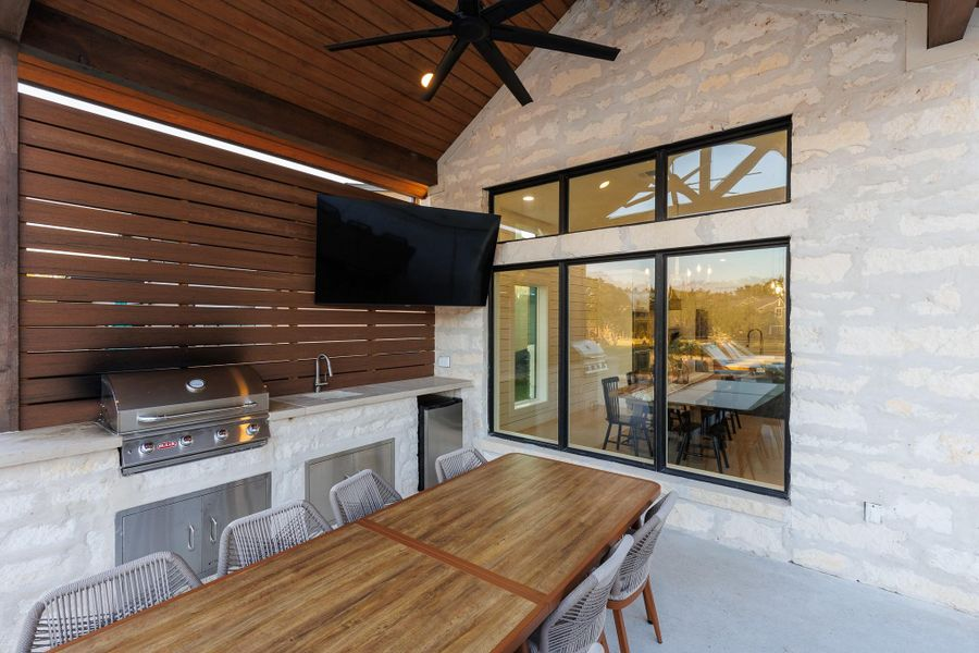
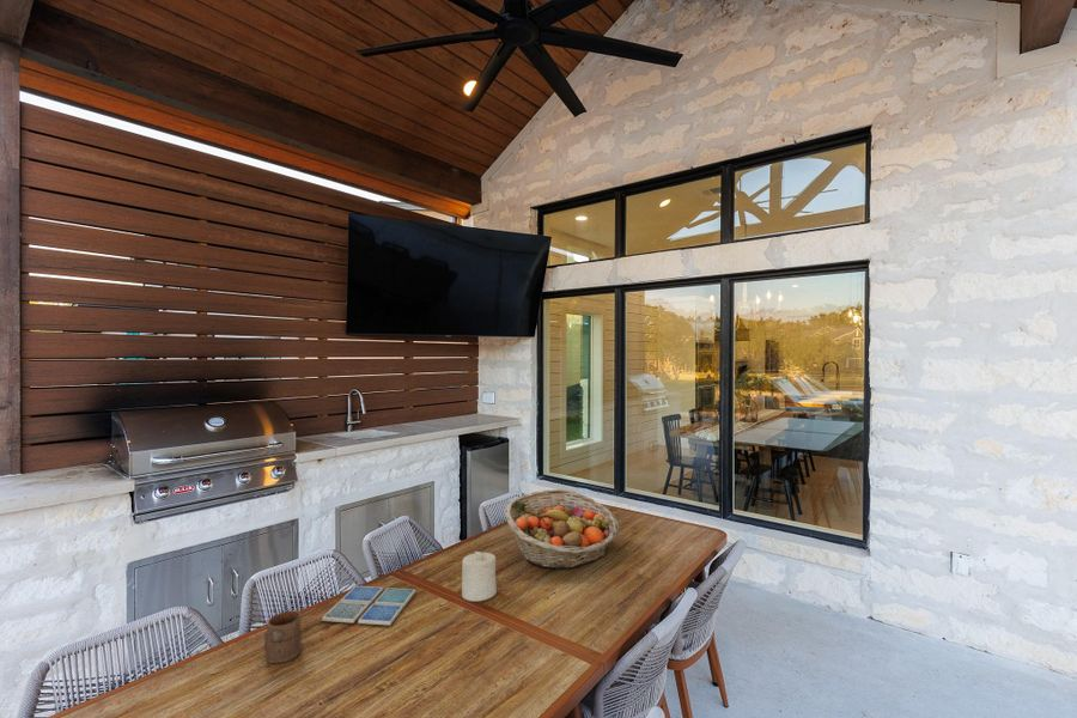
+ cup (282, 635)
+ drink coaster (370, 603)
+ fruit basket (561, 527)
+ candle (479, 572)
